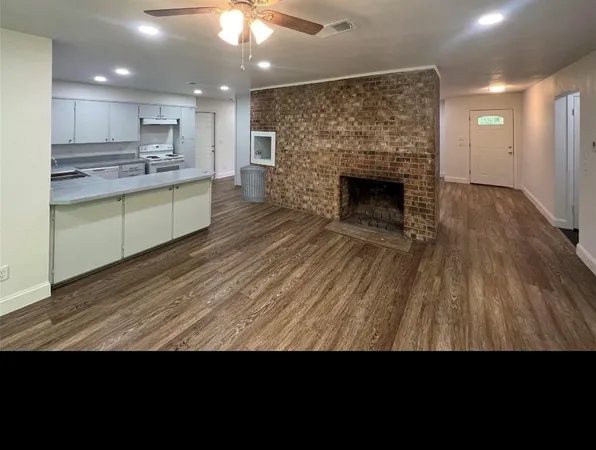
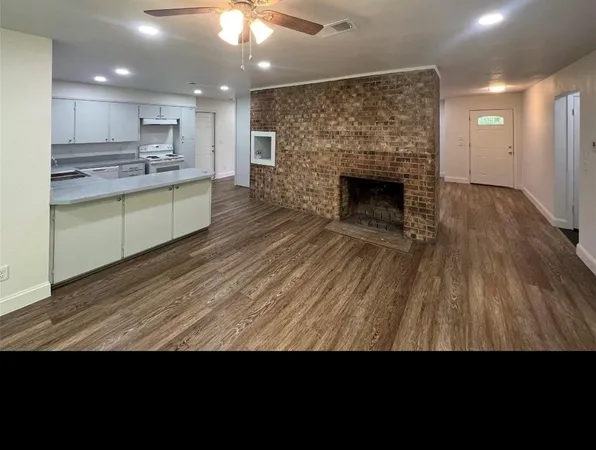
- trash can (253, 183)
